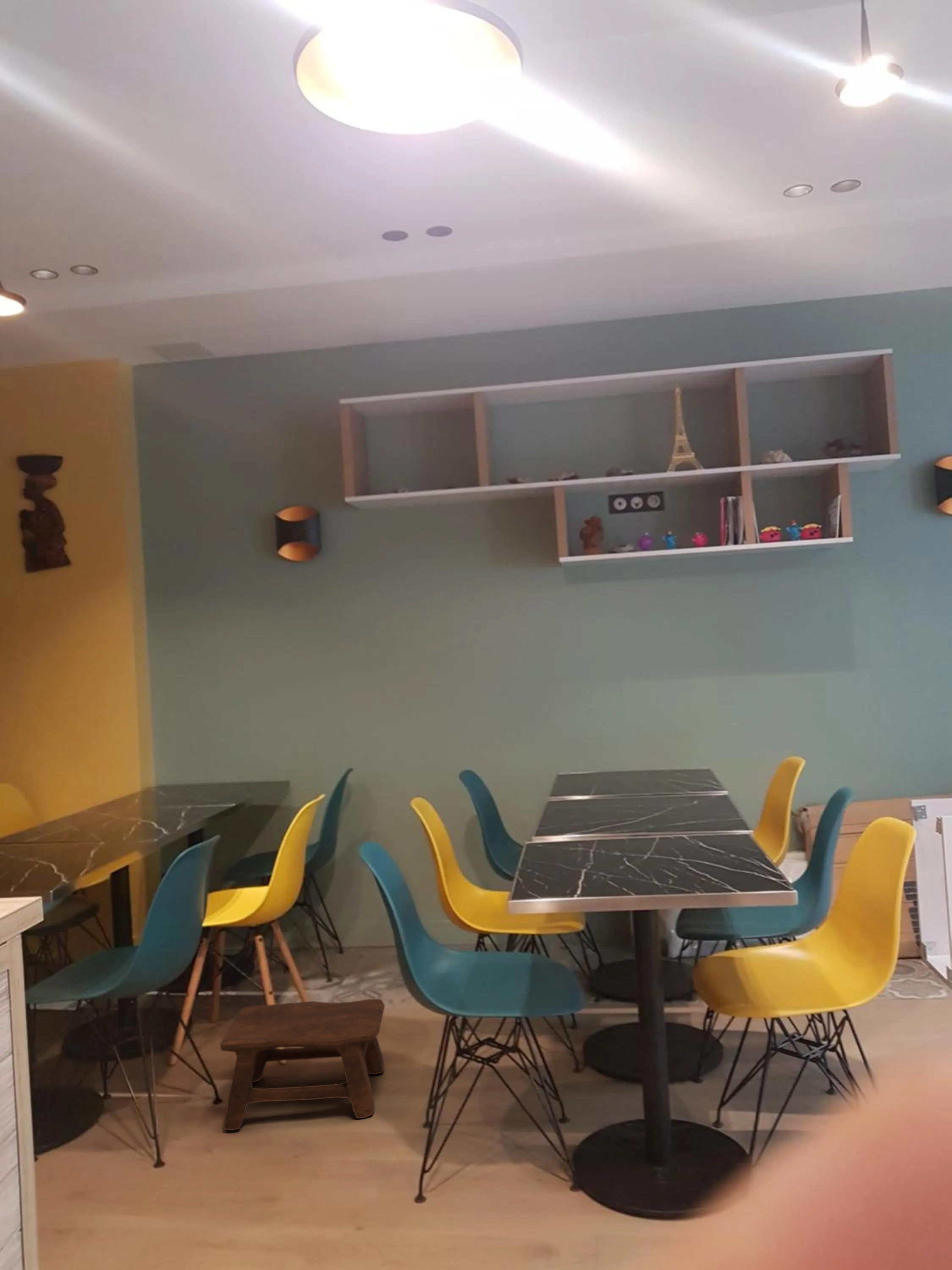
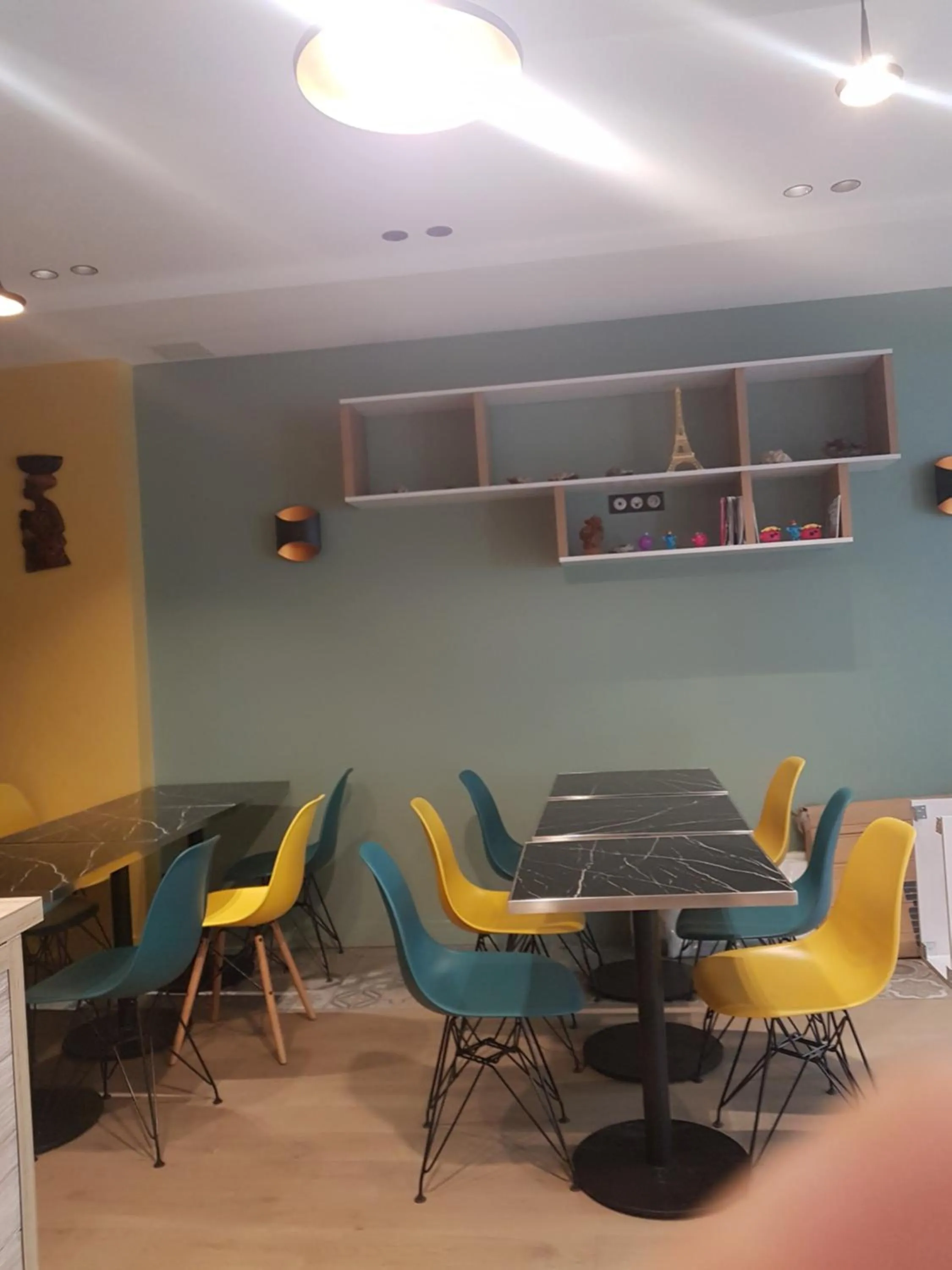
- stool (306, 1059)
